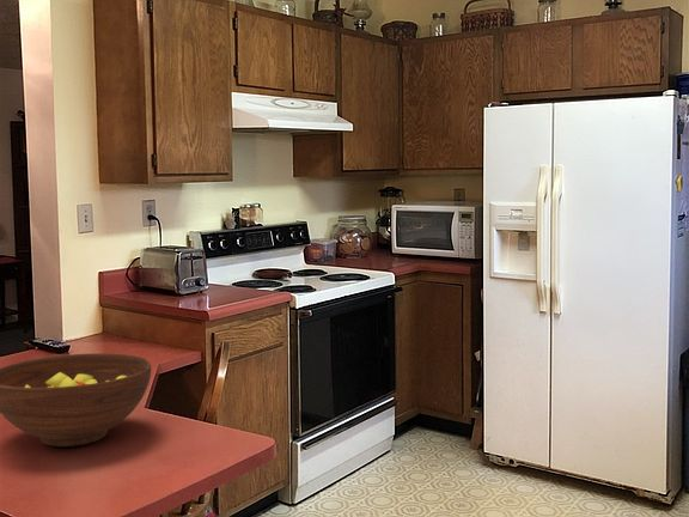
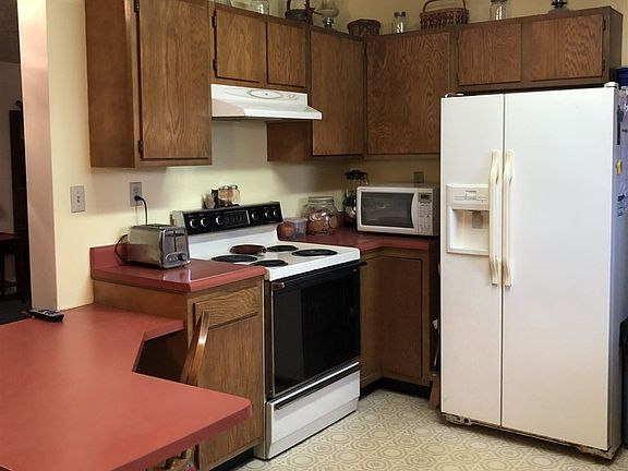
- fruit bowl (73, 403)
